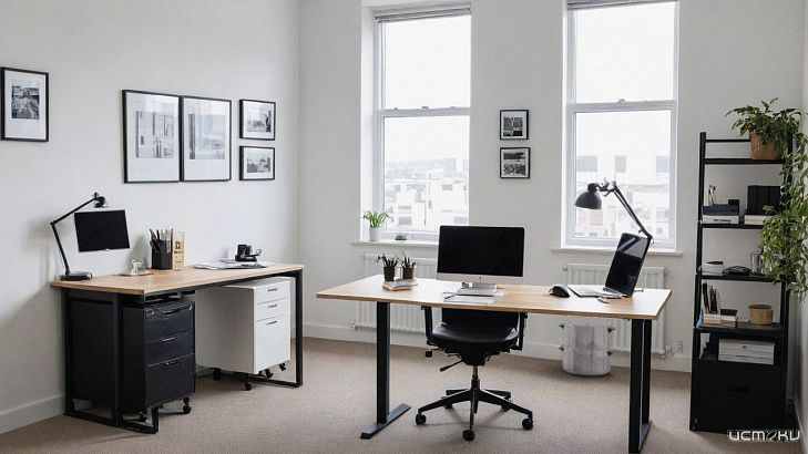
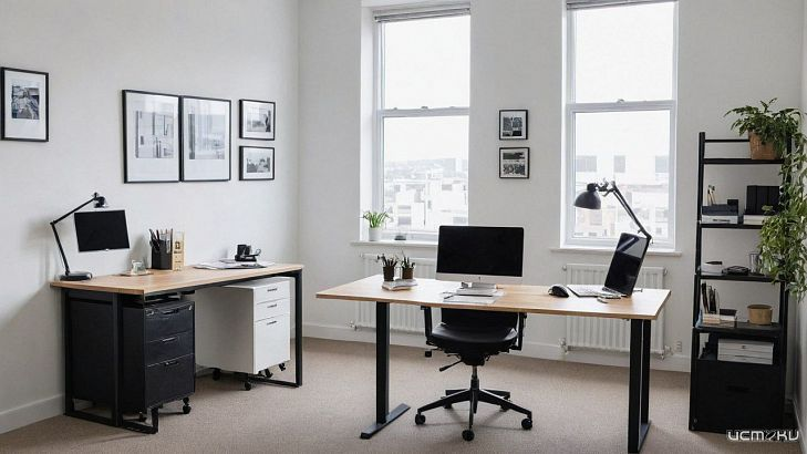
- waste bin (586, 334)
